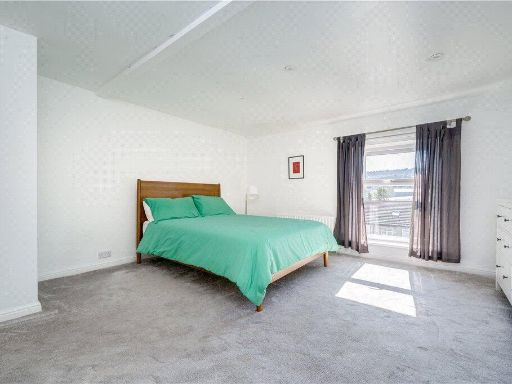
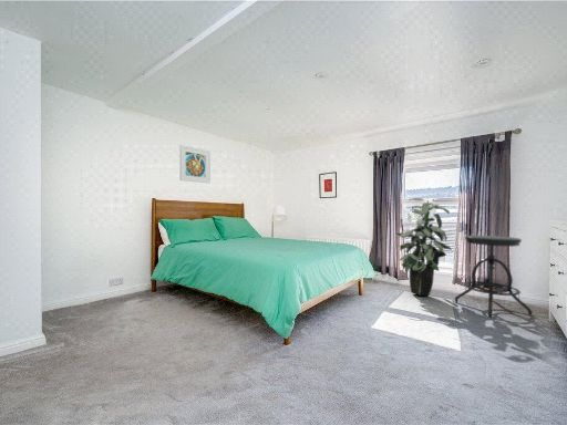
+ indoor plant (421, 246)
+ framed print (195, 165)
+ stool (491, 272)
